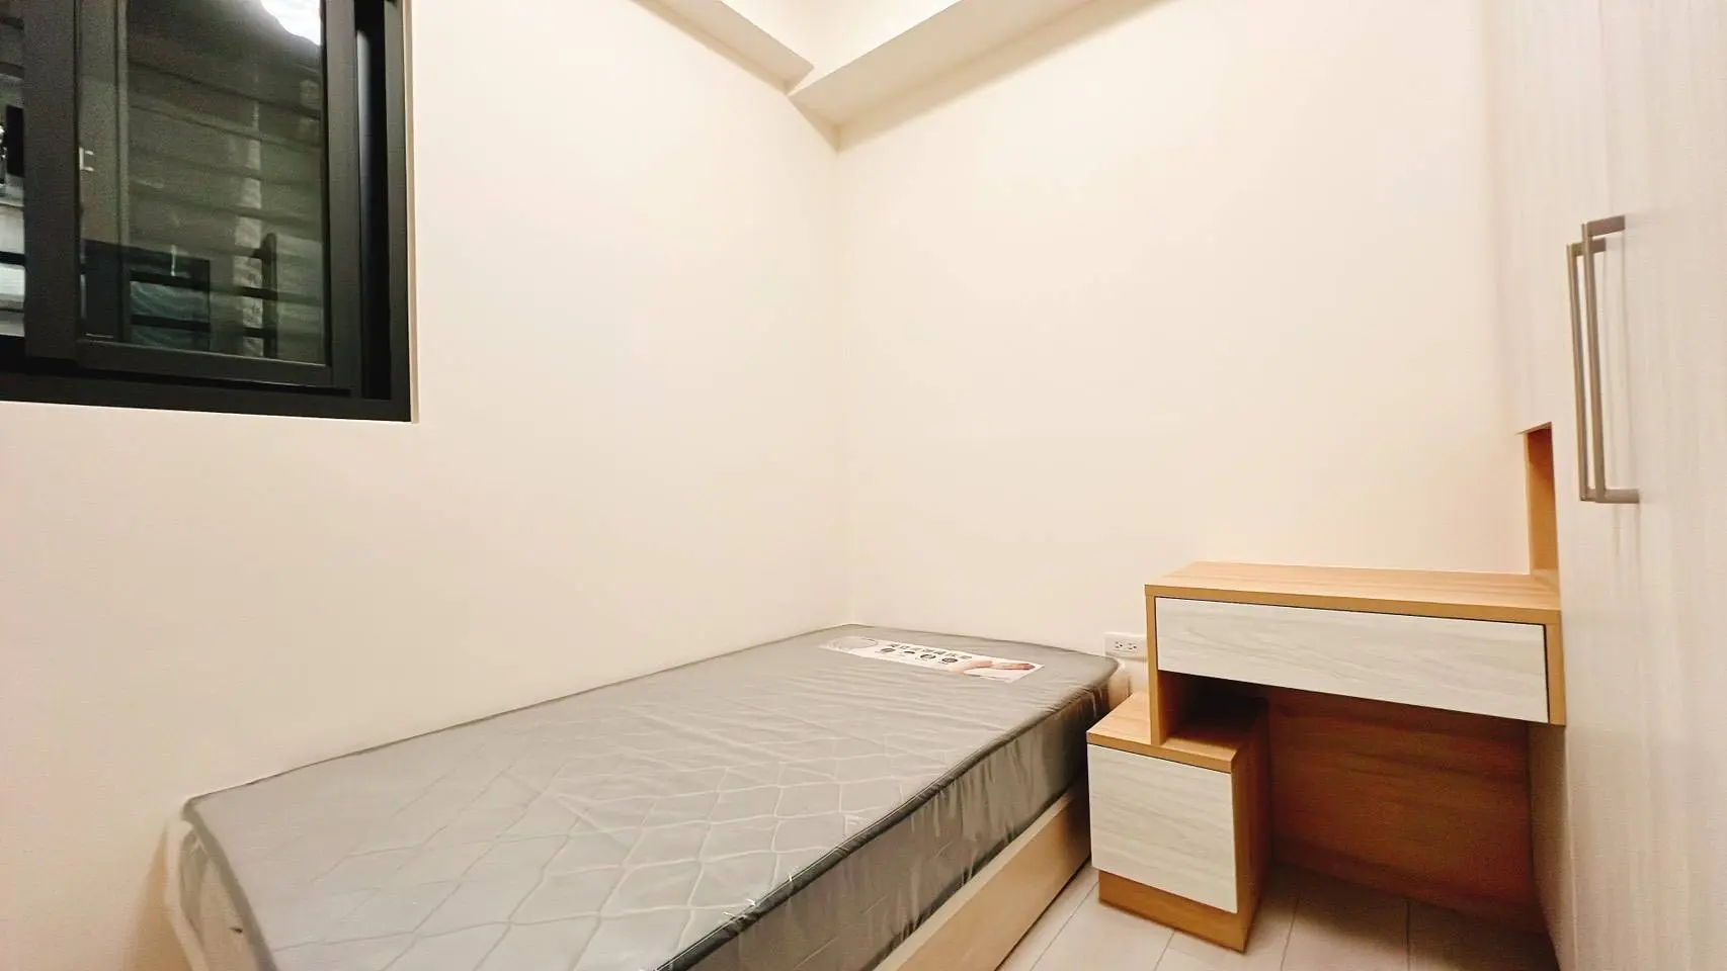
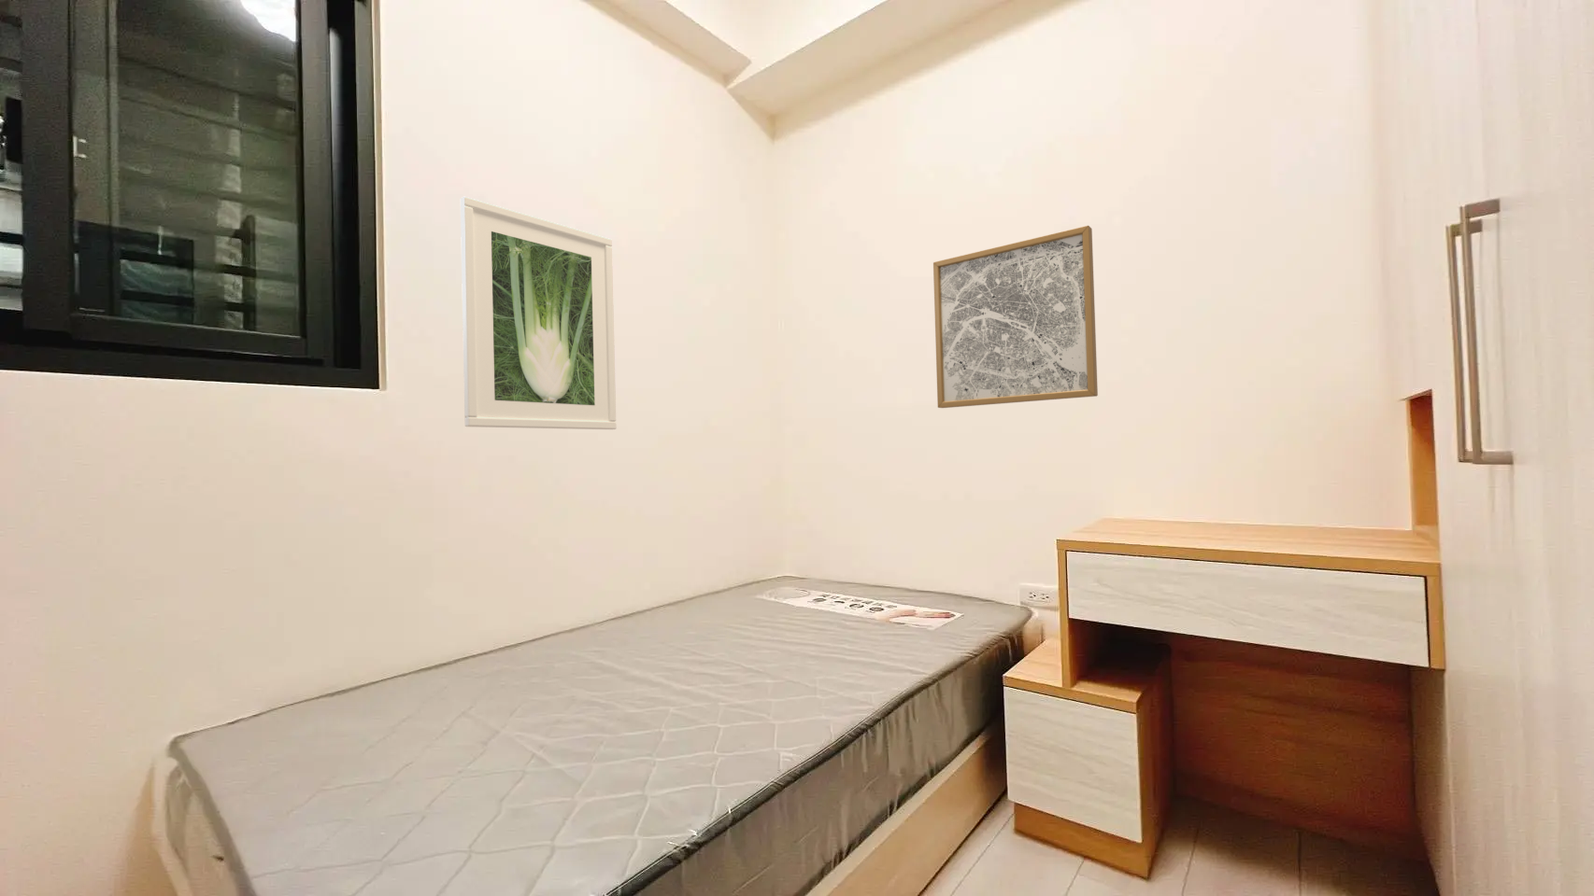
+ wall art (1009, 324)
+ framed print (545, 324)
